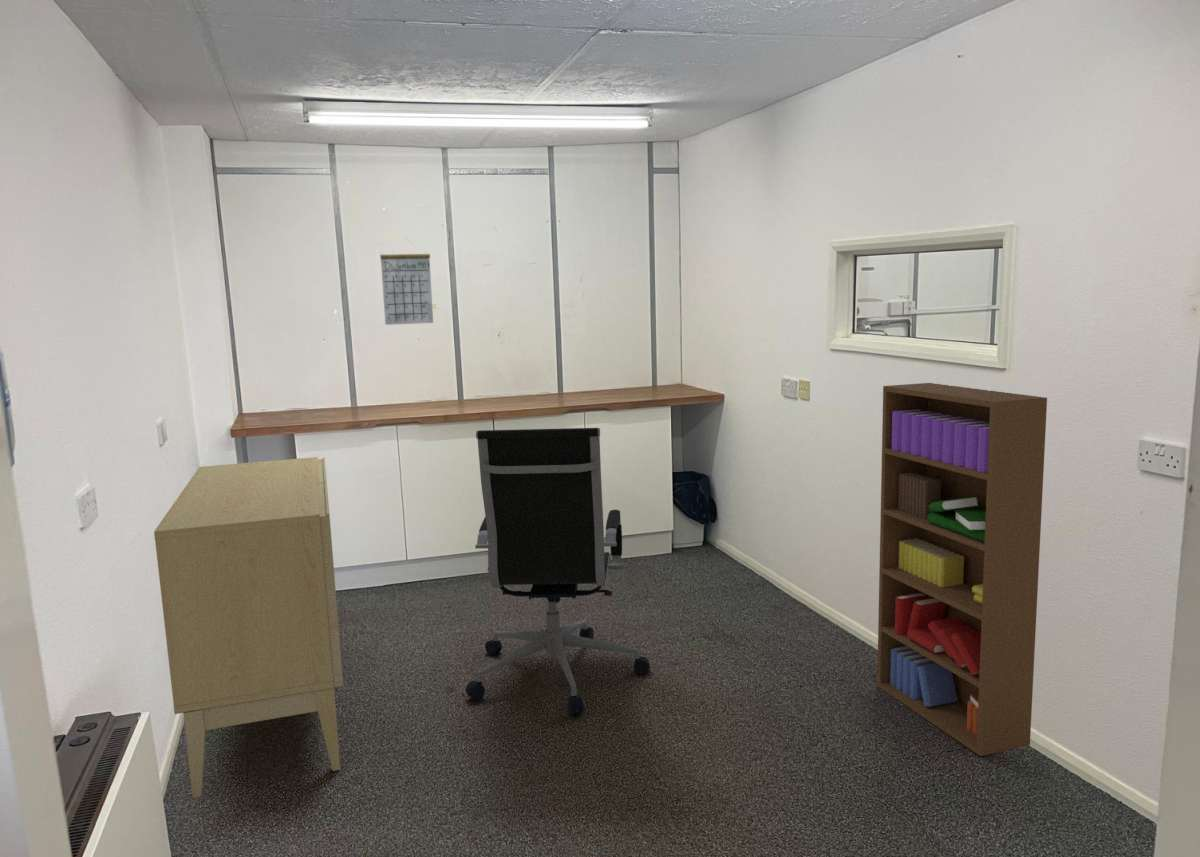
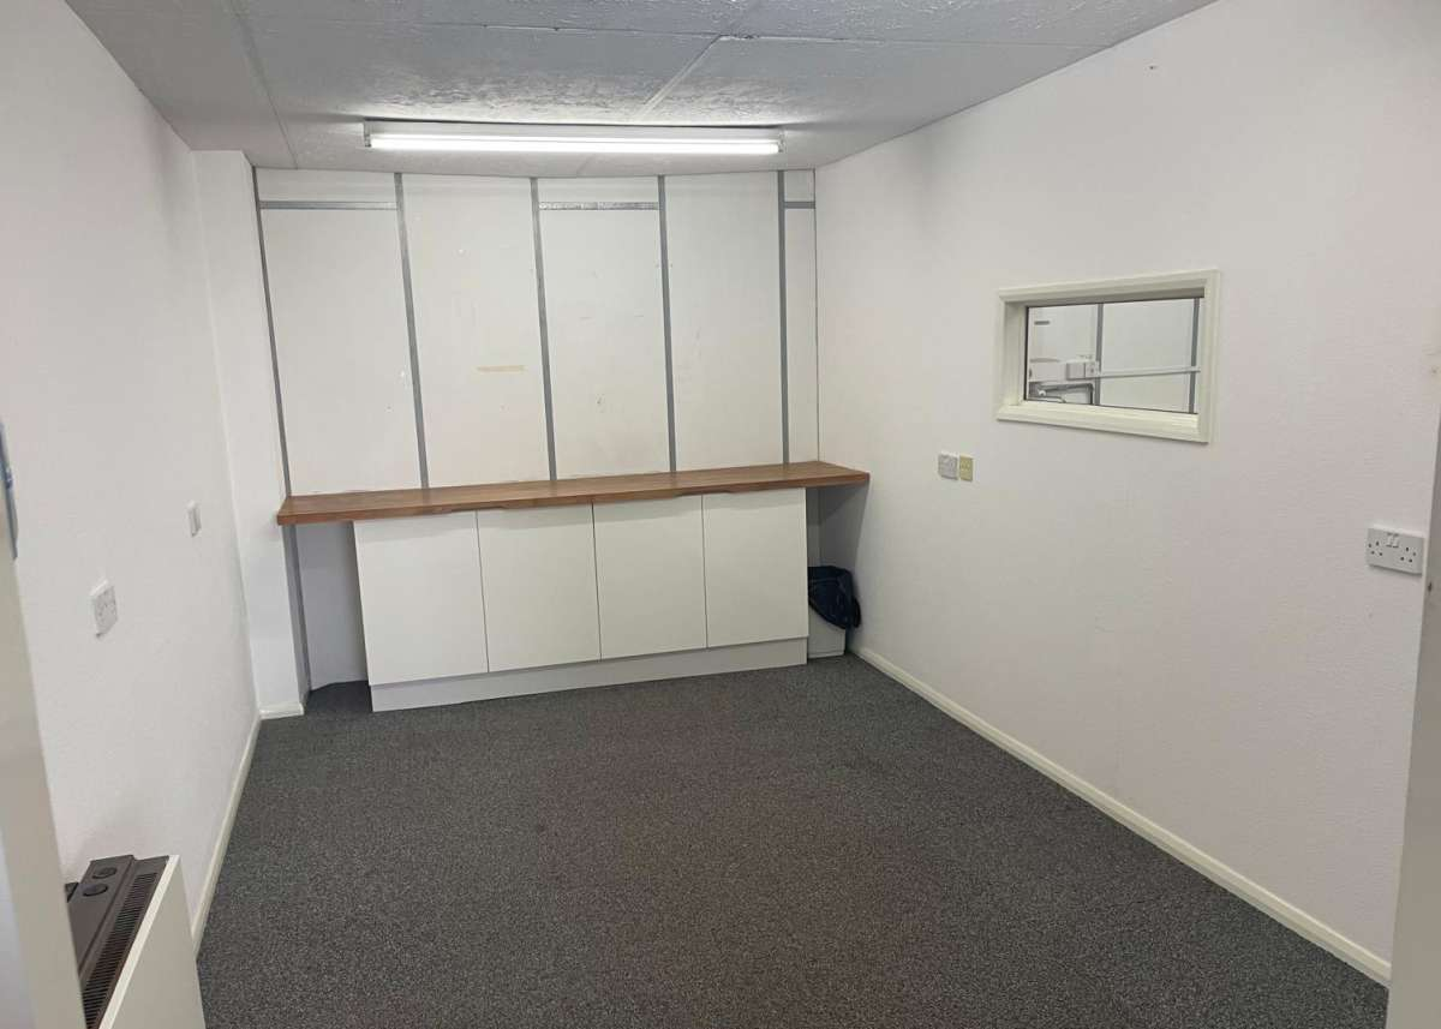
- sideboard (266, 600)
- office chair (557, 548)
- calendar (406, 281)
- bookshelf (950, 557)
